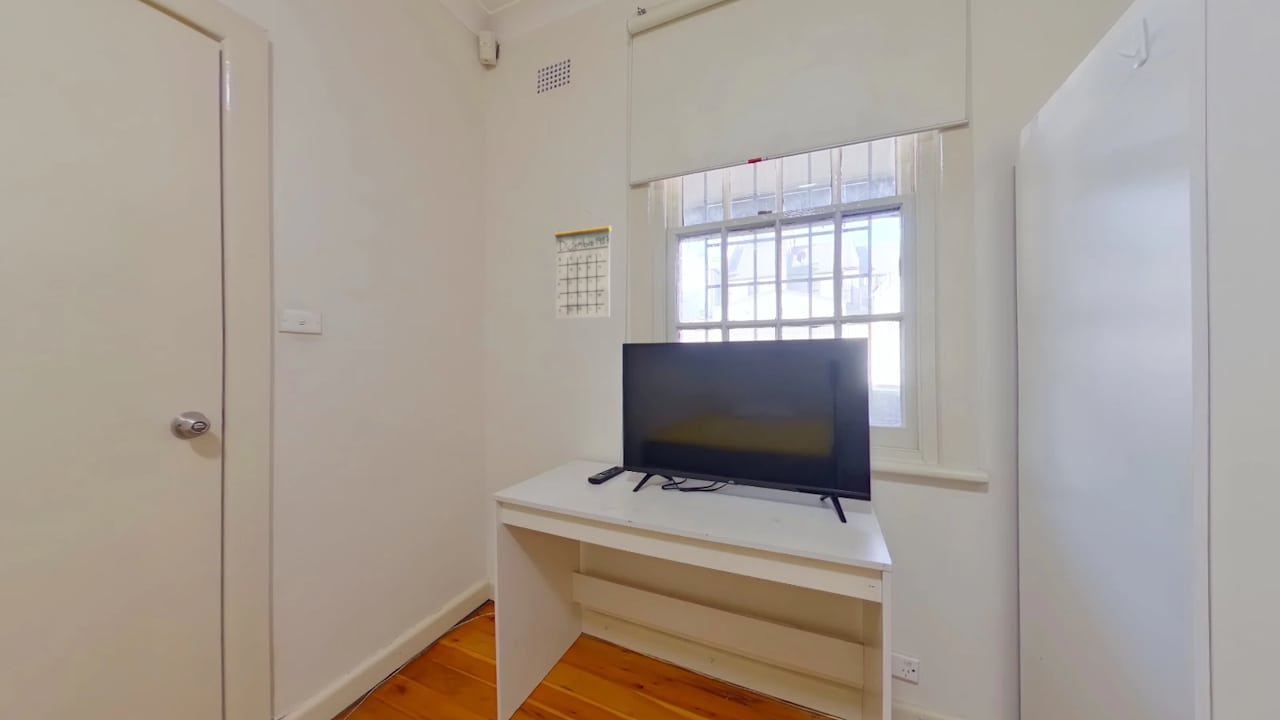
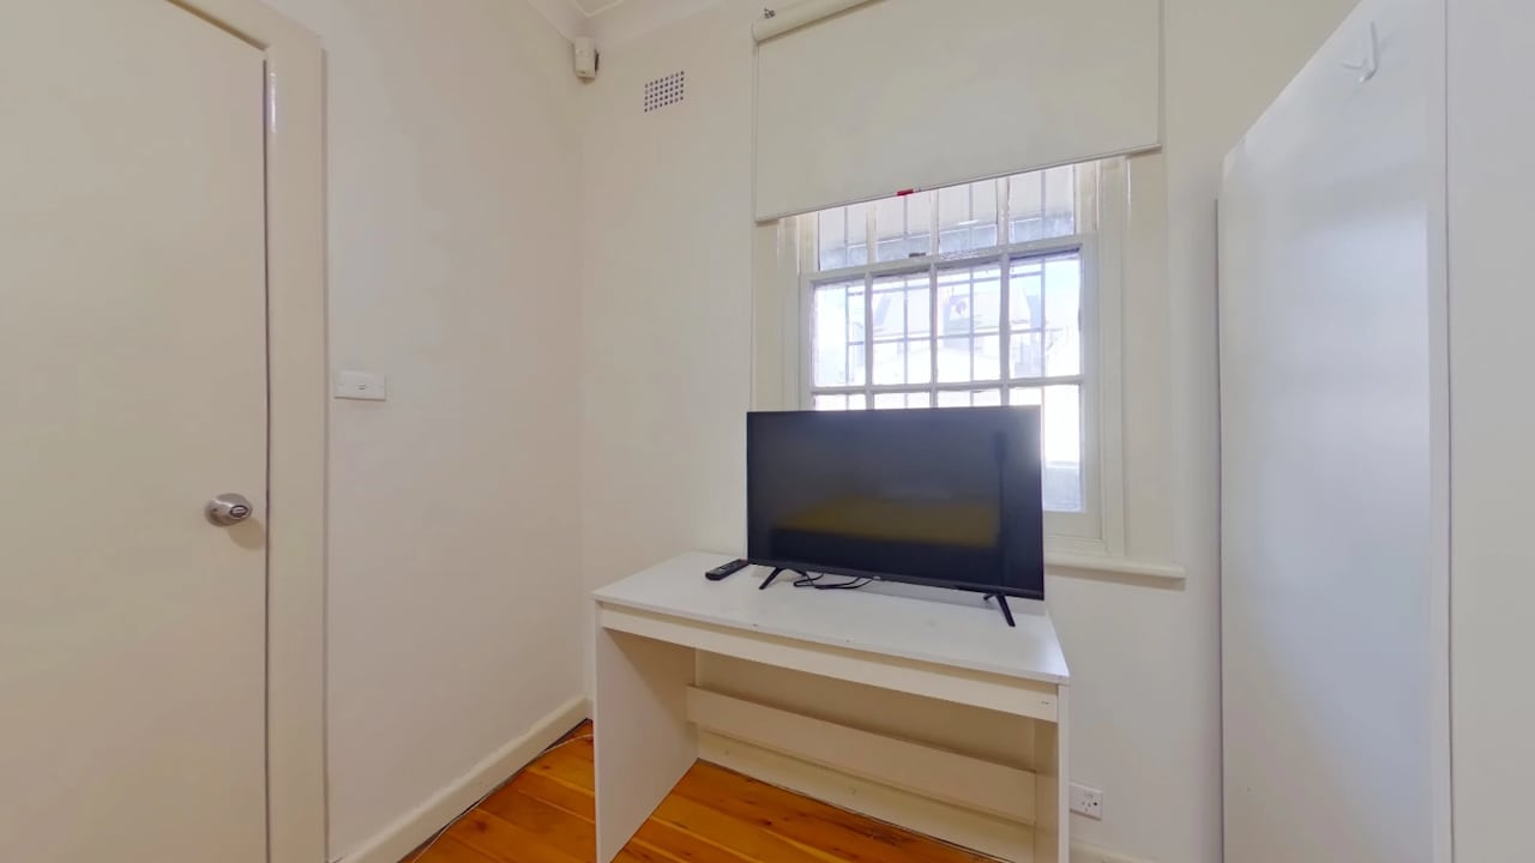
- calendar (582, 263)
